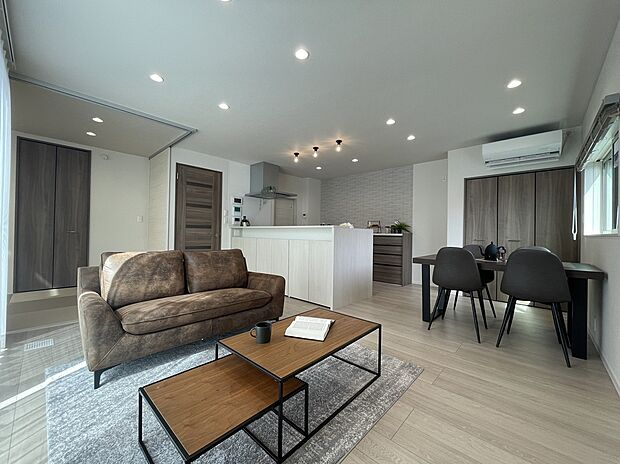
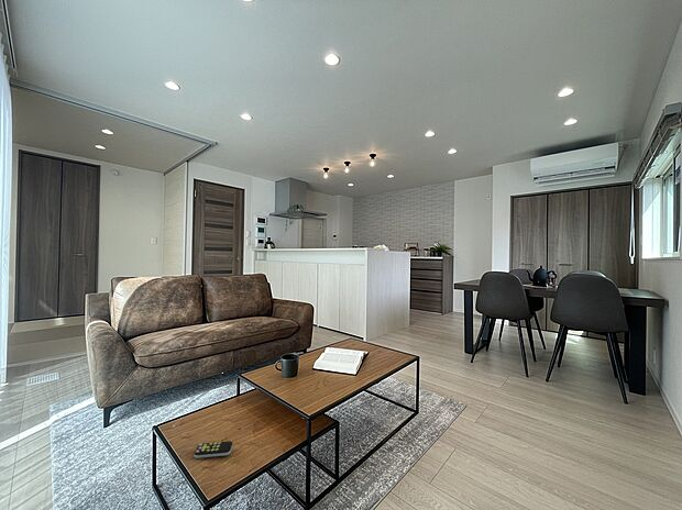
+ remote control (213, 448)
